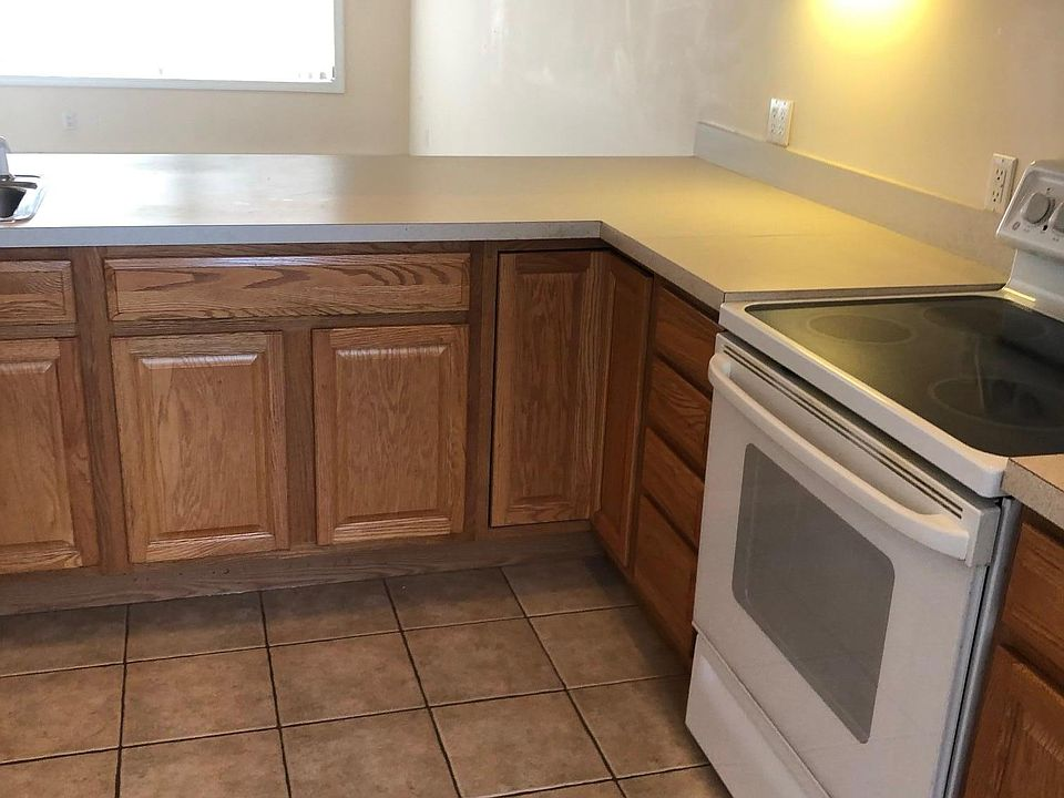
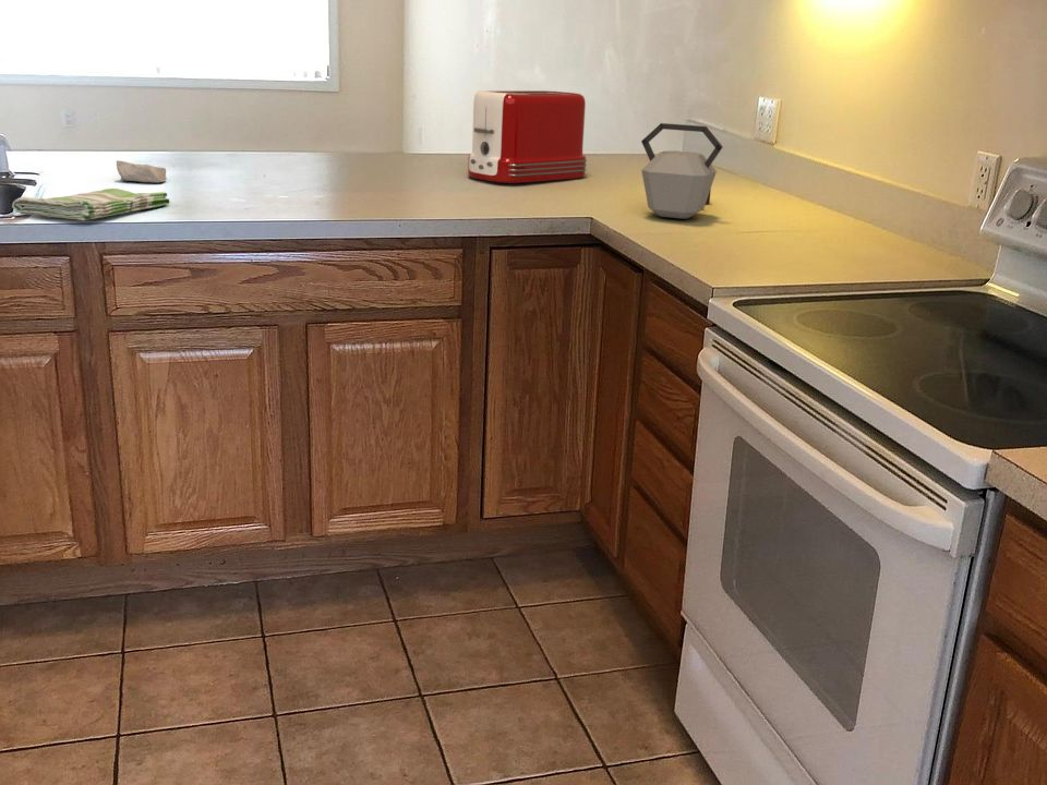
+ soap bar (141, 170)
+ toaster (529, 134)
+ kettle (688, 167)
+ dish towel (93, 200)
